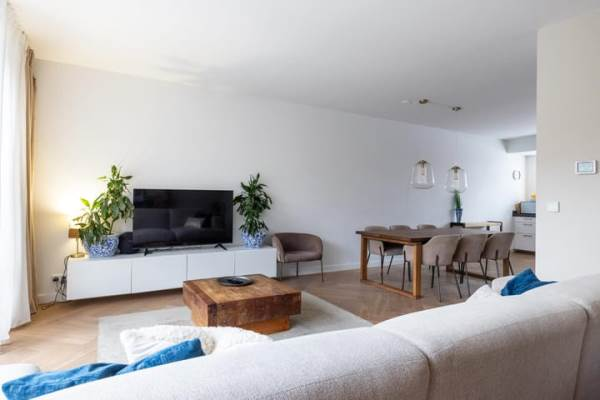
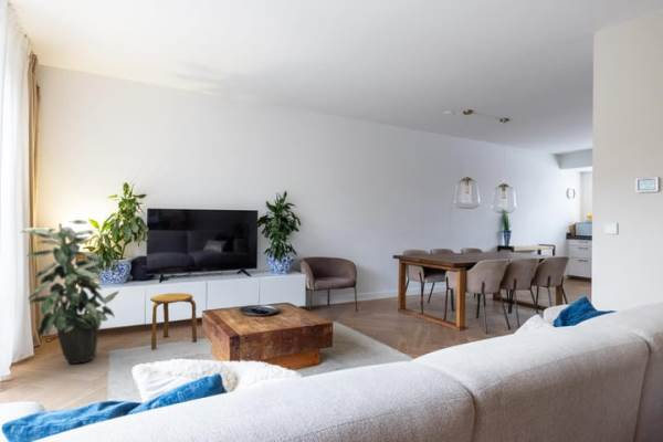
+ stool (168, 318)
+ indoor plant (71, 291)
